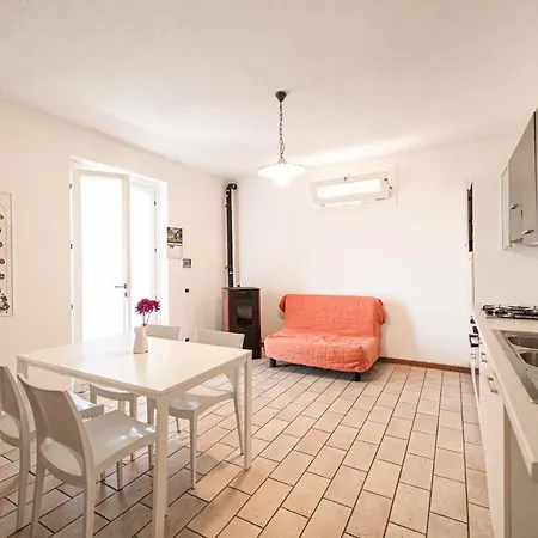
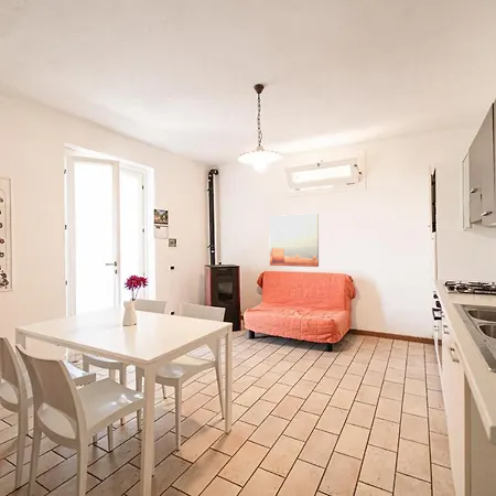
+ wall art (292, 240)
